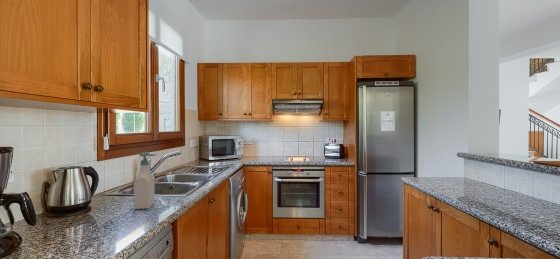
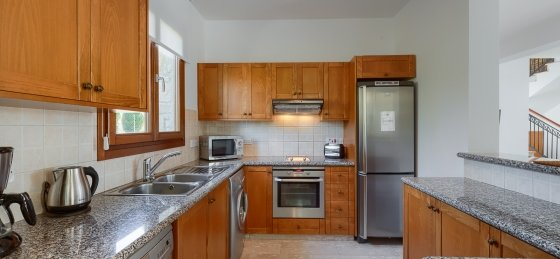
- soap bottle (146, 178)
